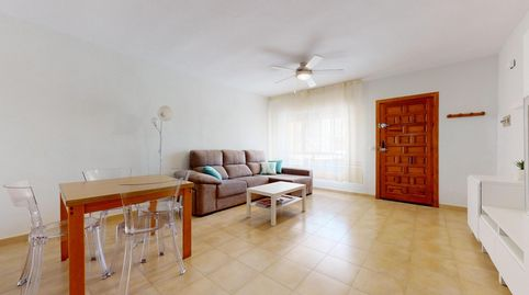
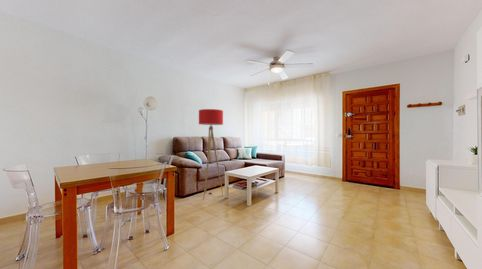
+ floor lamp (211, 152)
